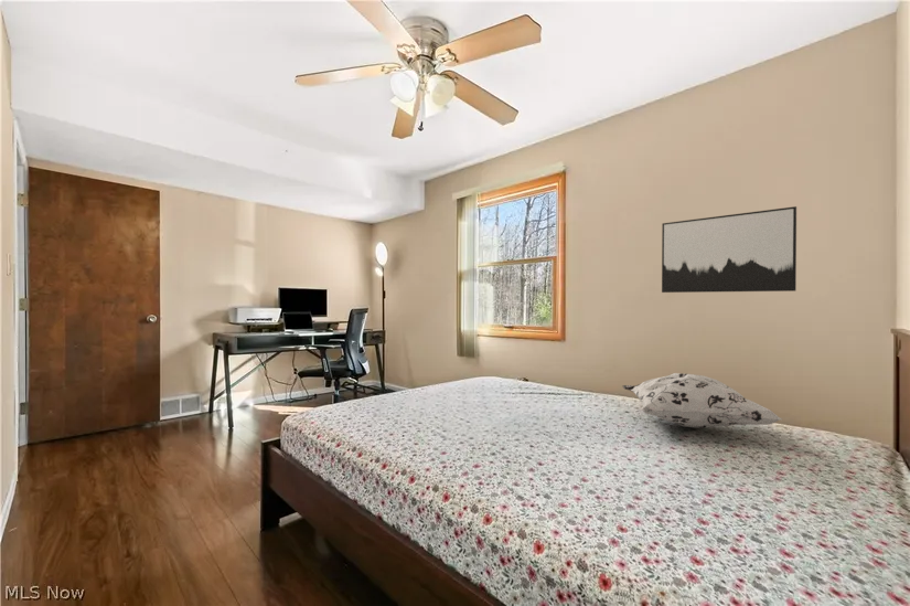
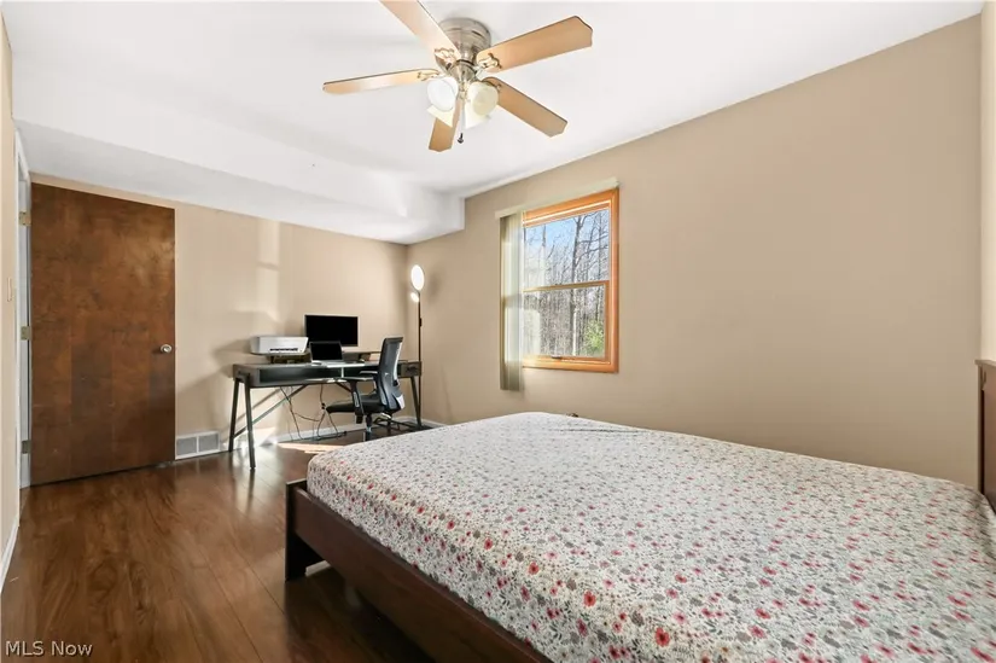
- wall art (722, 254)
- decorative pillow (688, 400)
